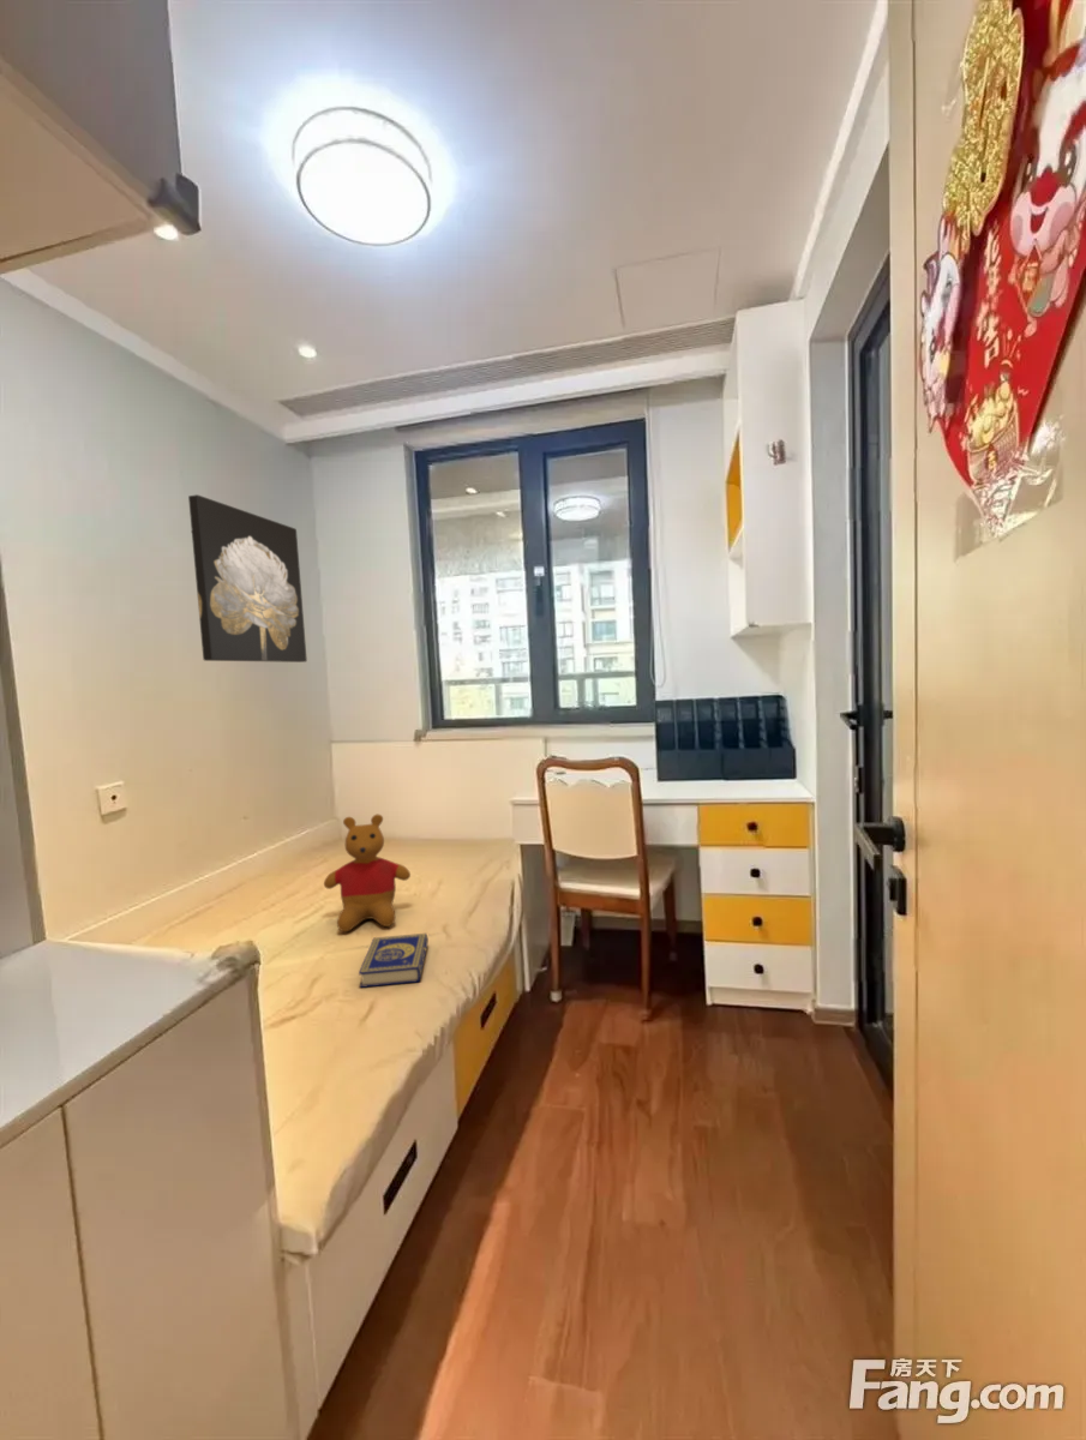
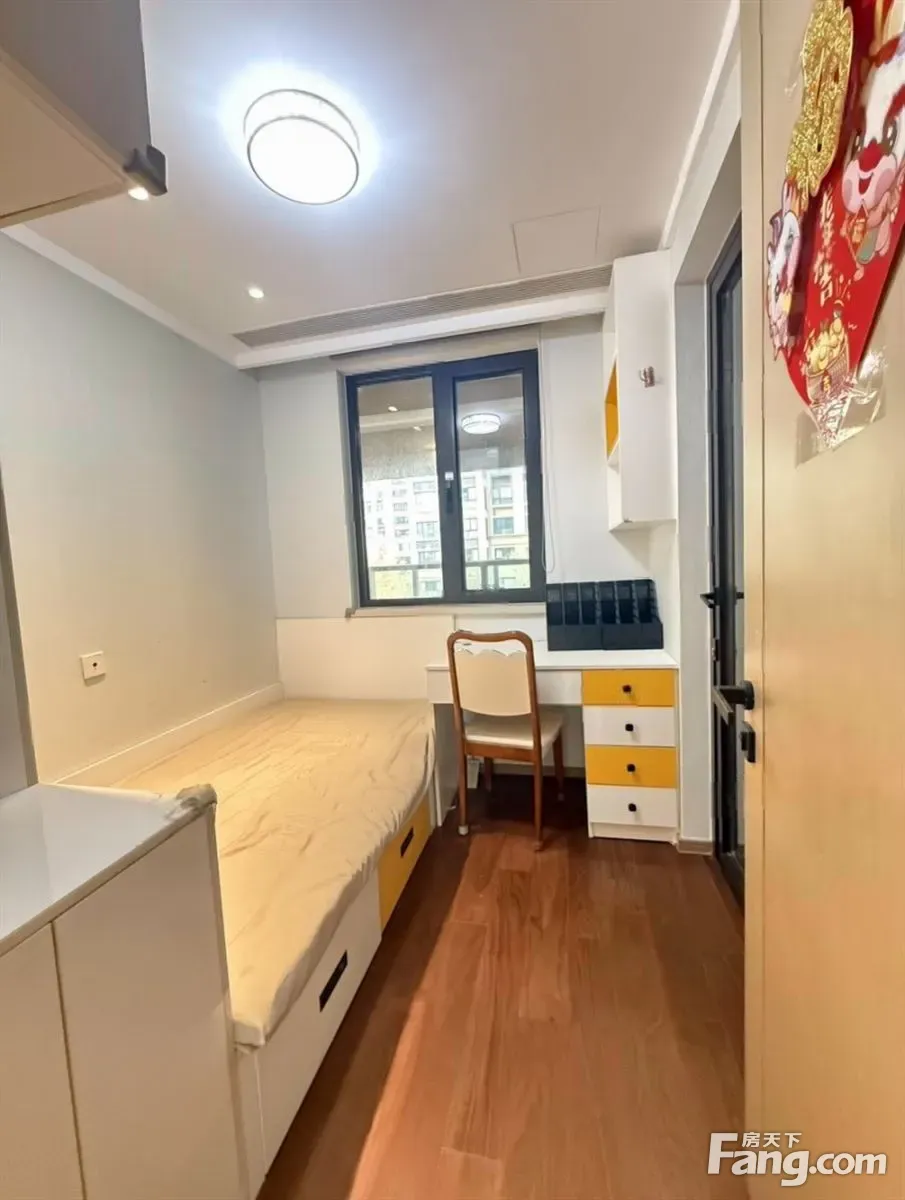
- book (396, 956)
- wall art (253, 588)
- teddy bear (365, 869)
